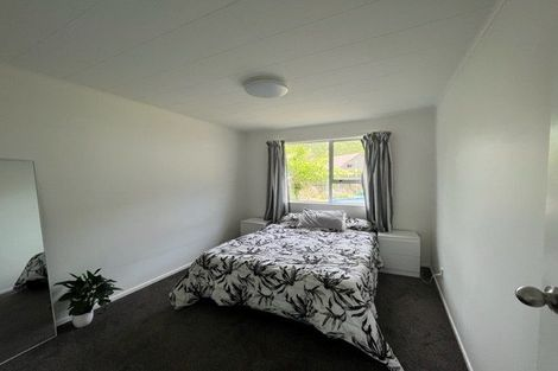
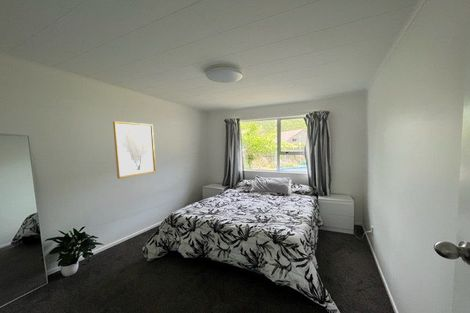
+ wall art (136, 149)
